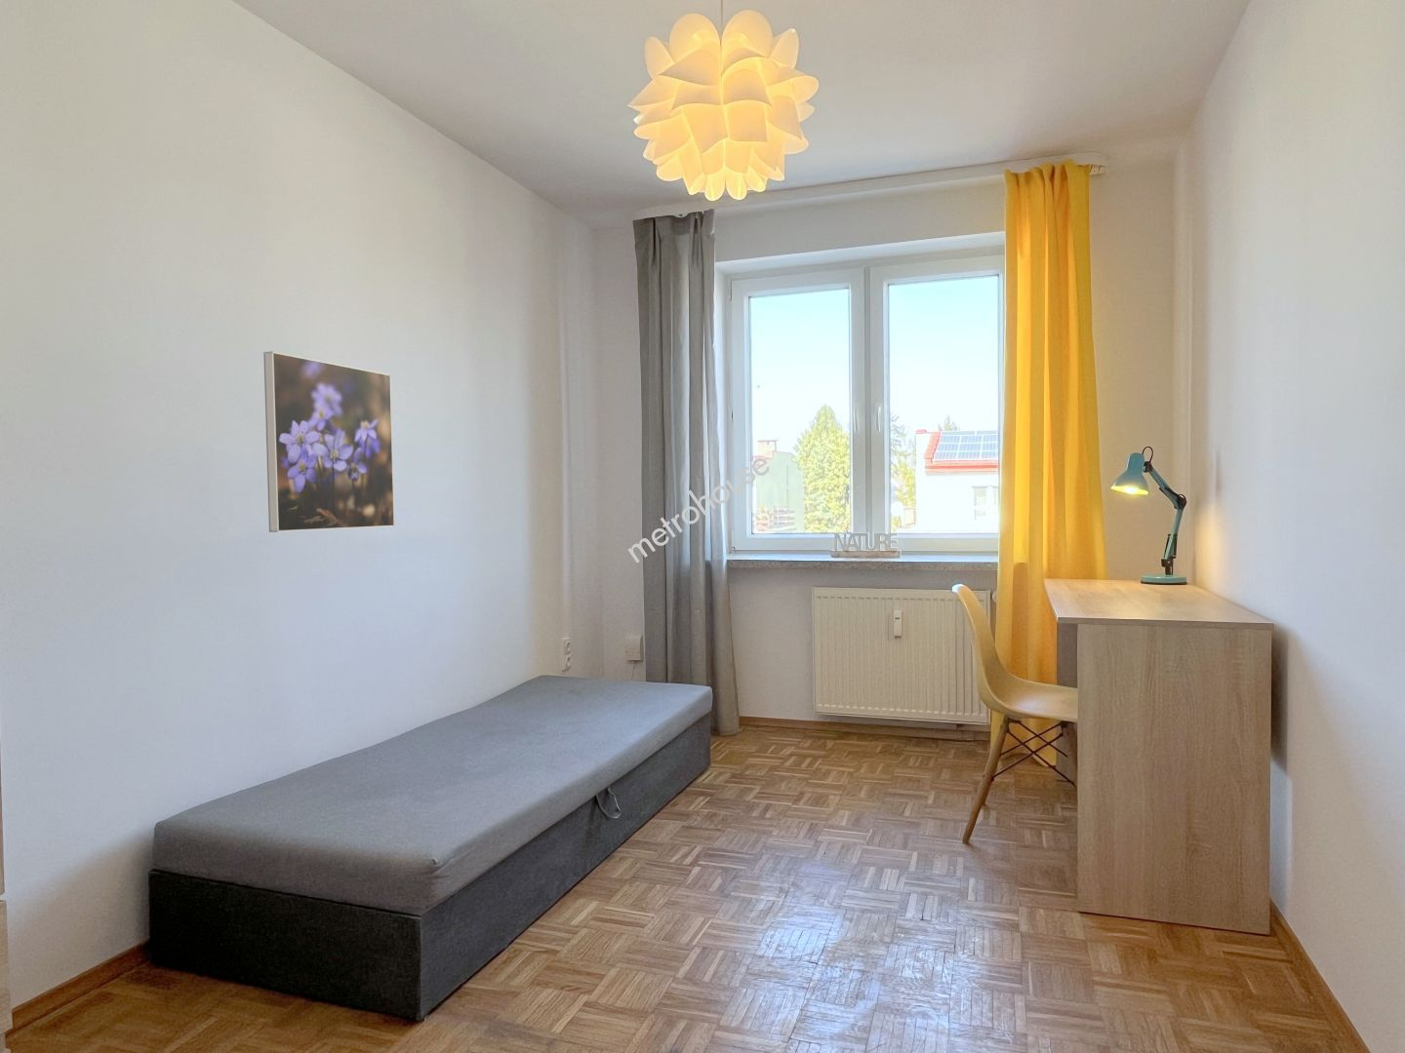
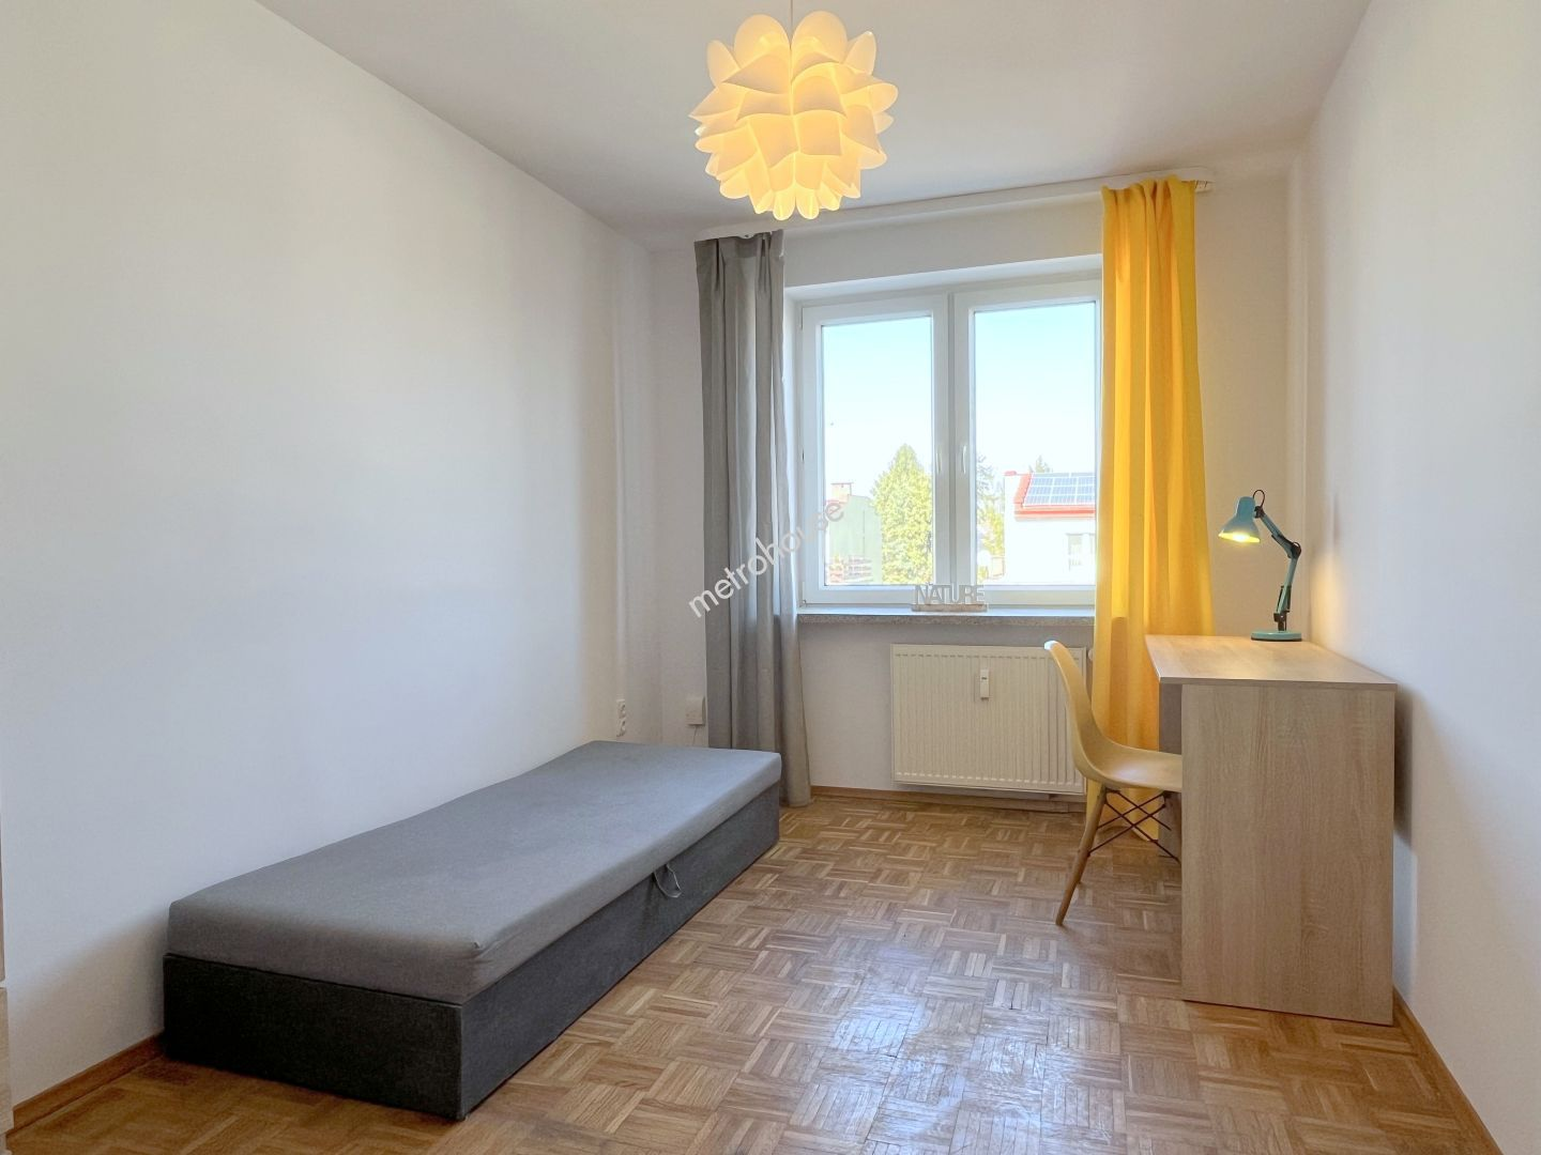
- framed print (335, 447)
